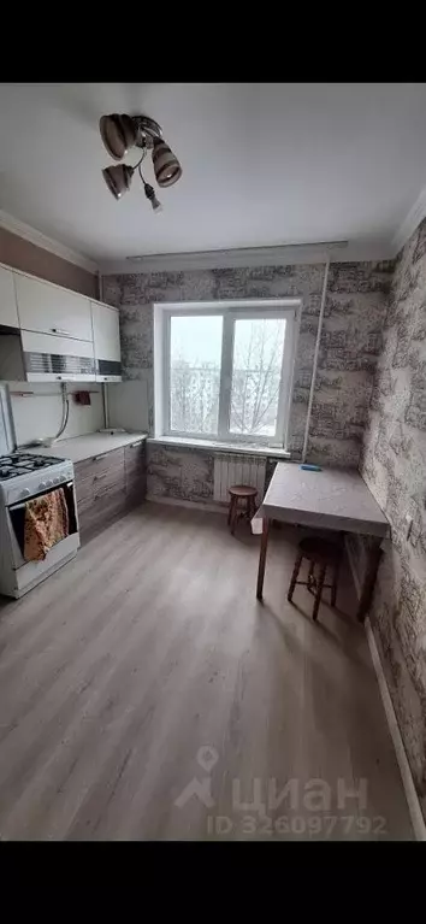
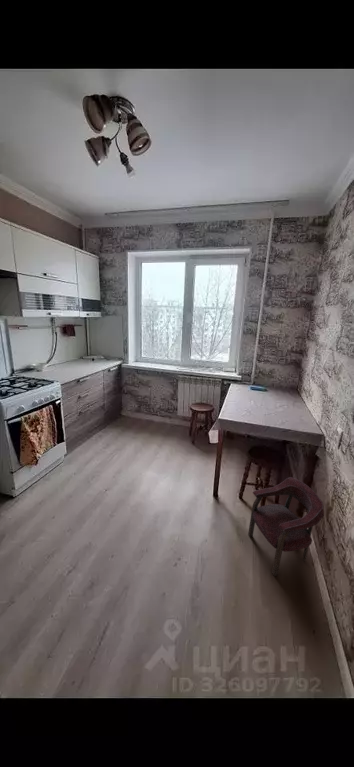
+ stool (282, 521)
